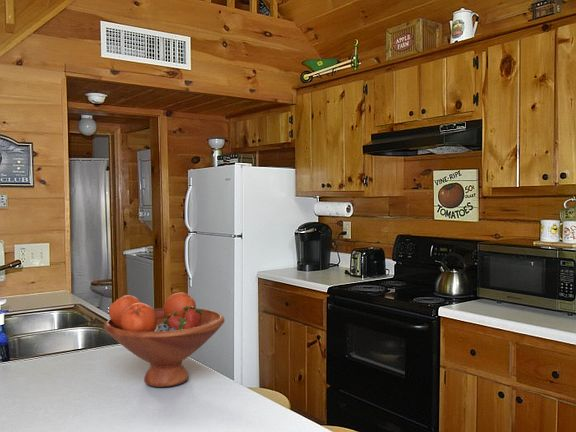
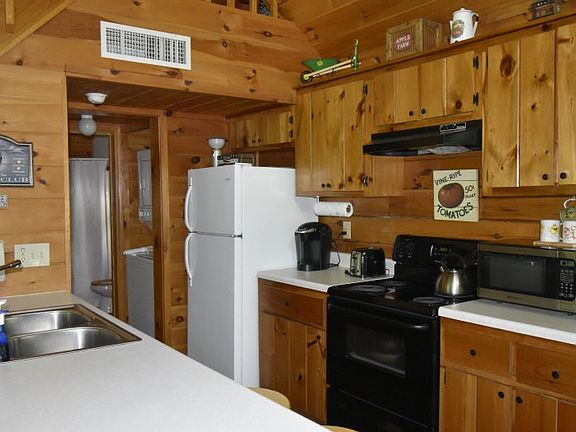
- fruit bowl (165, 338)
